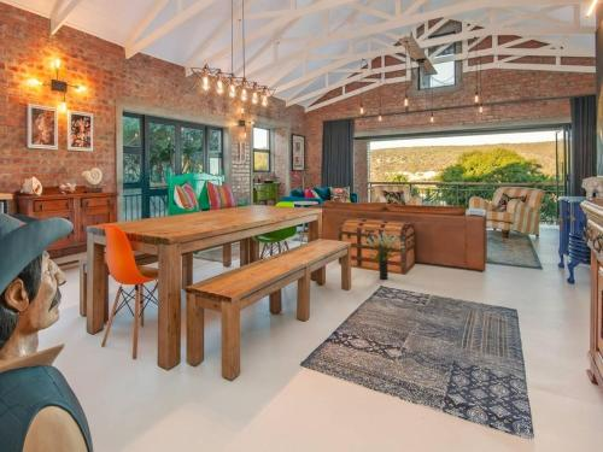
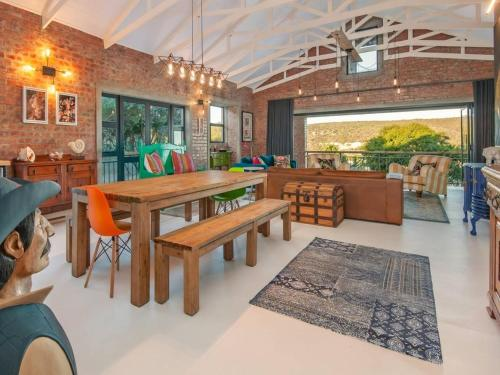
- potted plant (385, 254)
